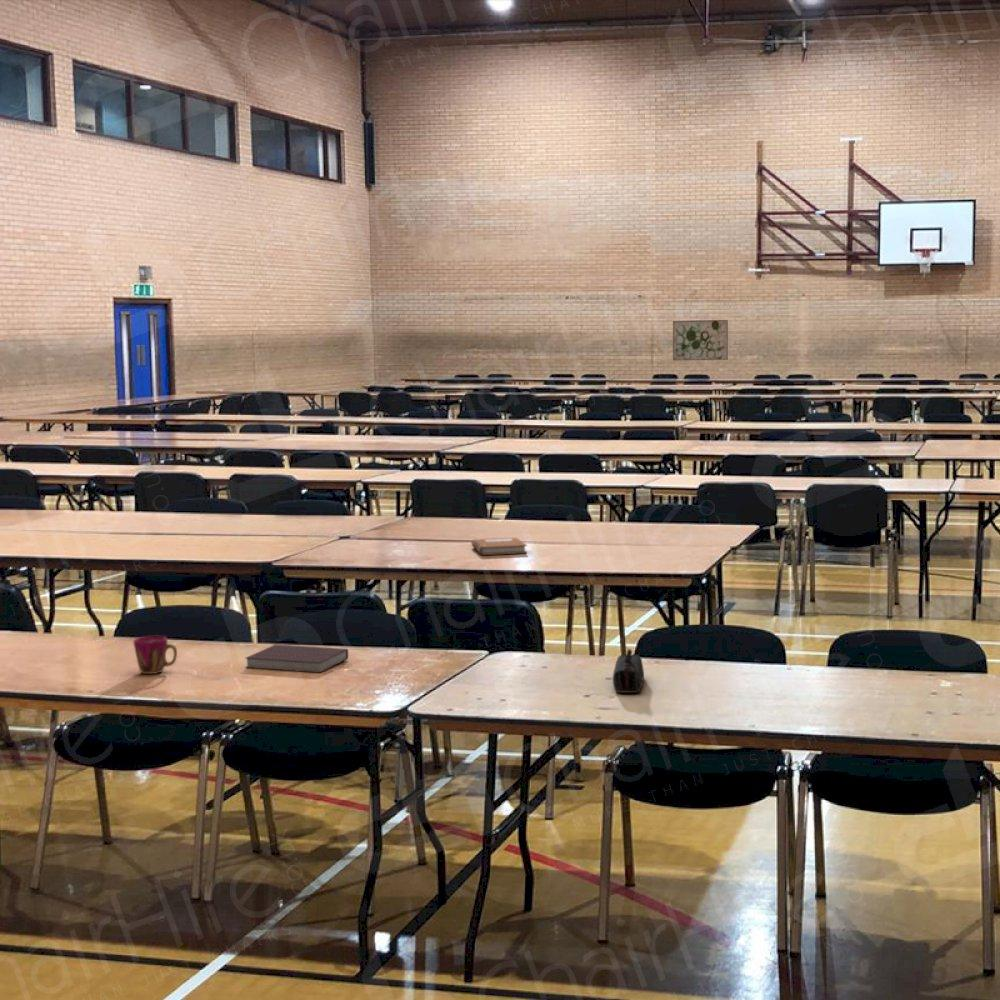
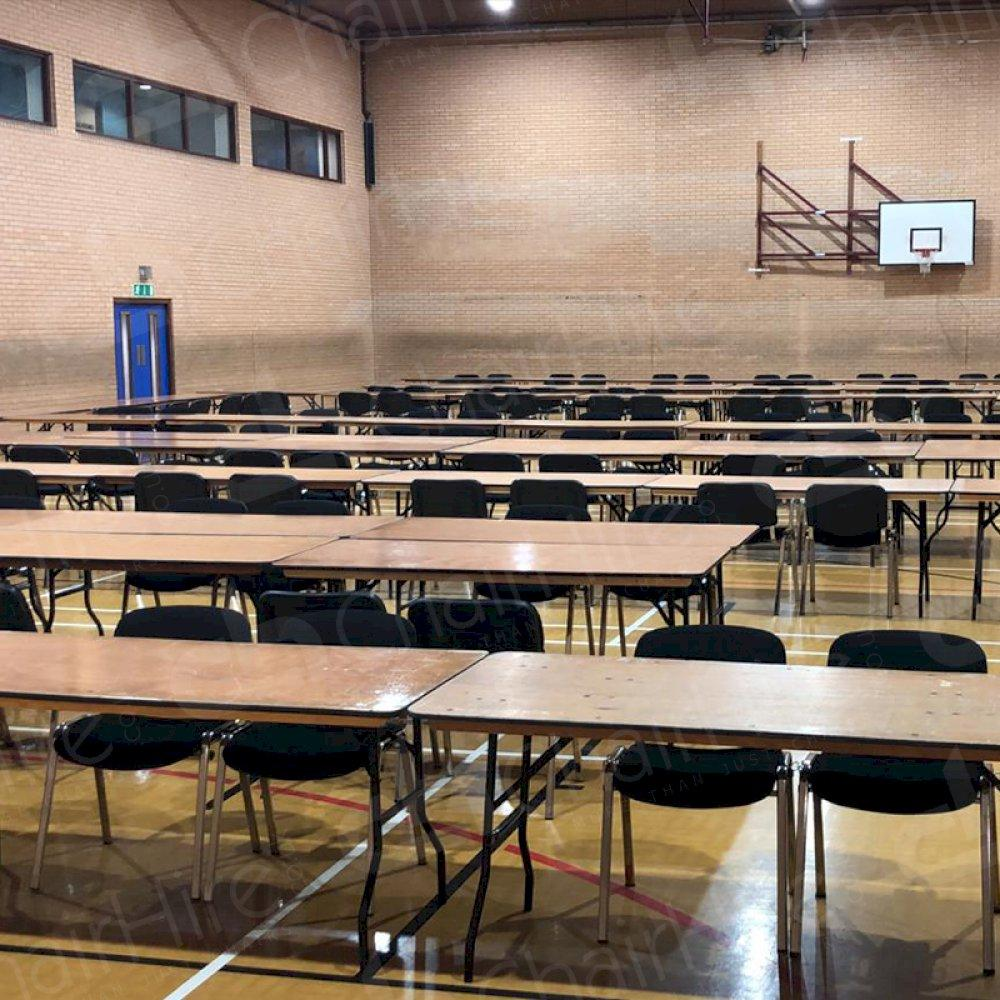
- pencil case (628, 666)
- notebook (498, 545)
- cup (155, 655)
- wall art (700, 340)
- notebook (297, 658)
